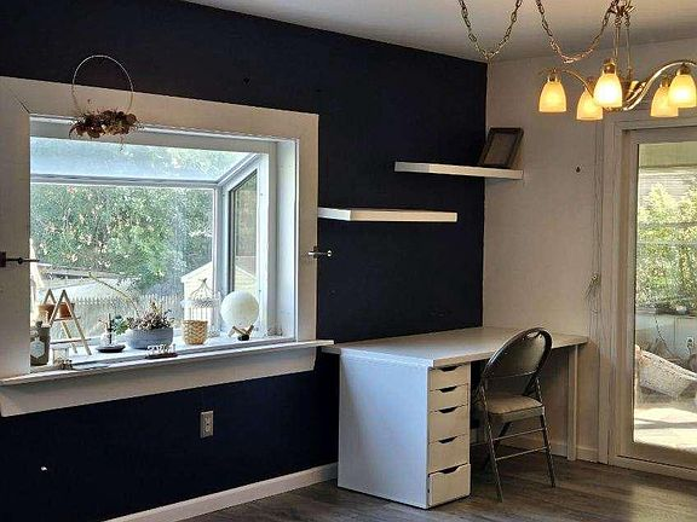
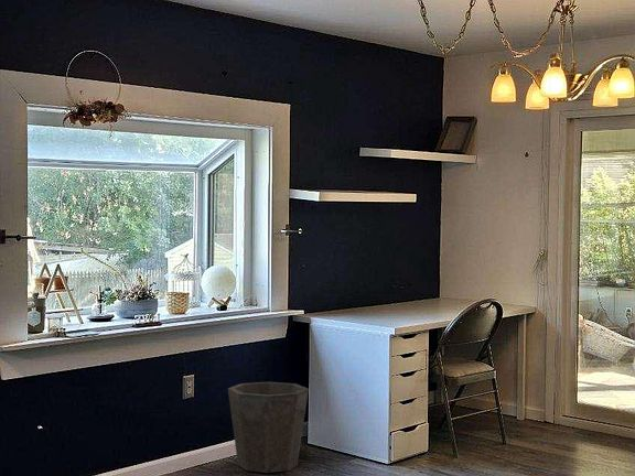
+ waste bin (268, 426)
